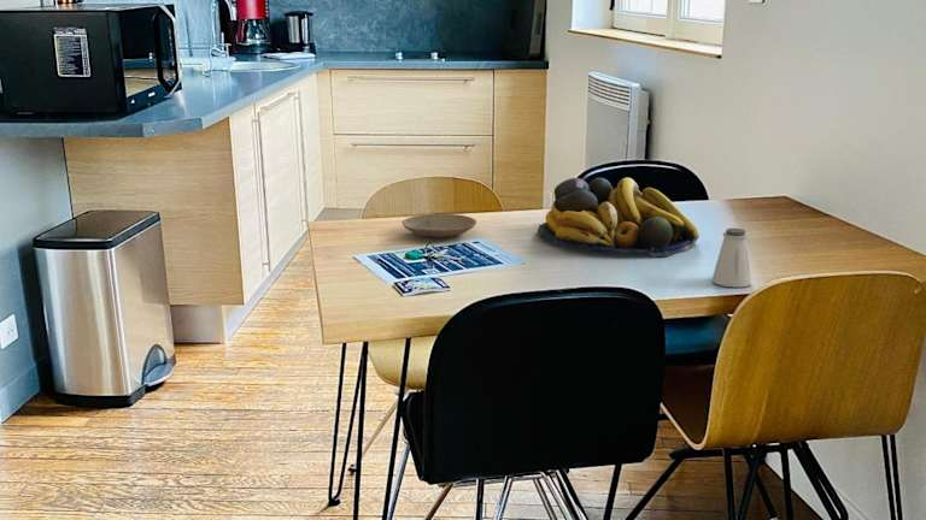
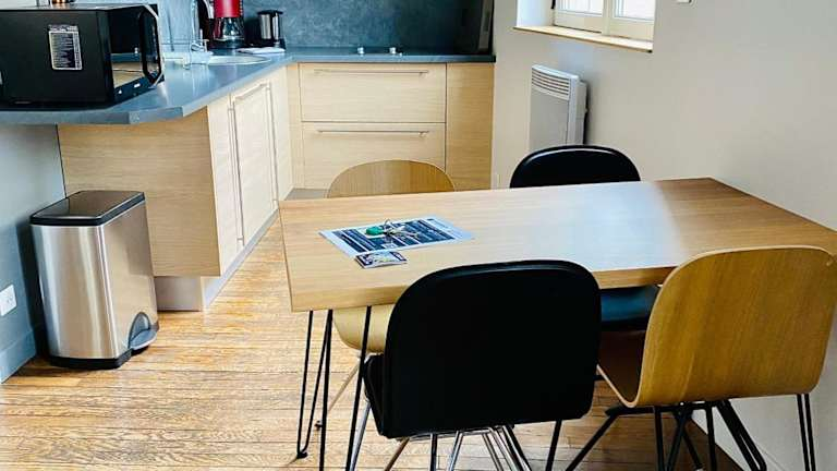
- fruit bowl (616, 208)
- plate (439, 226)
- saltshaker (733, 255)
